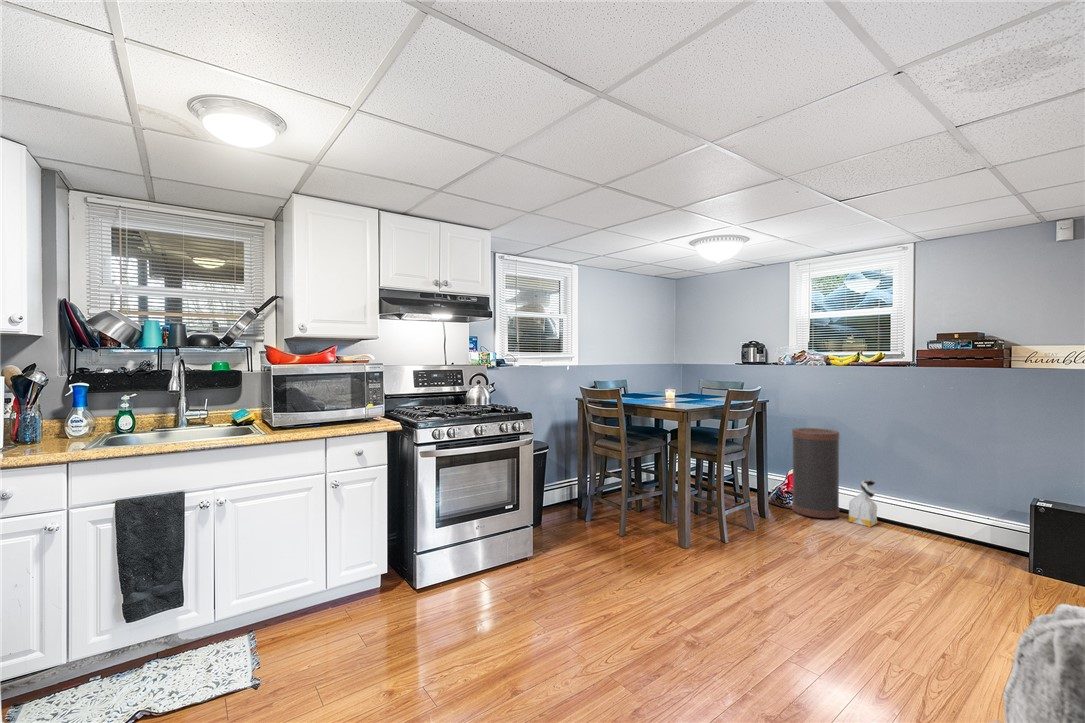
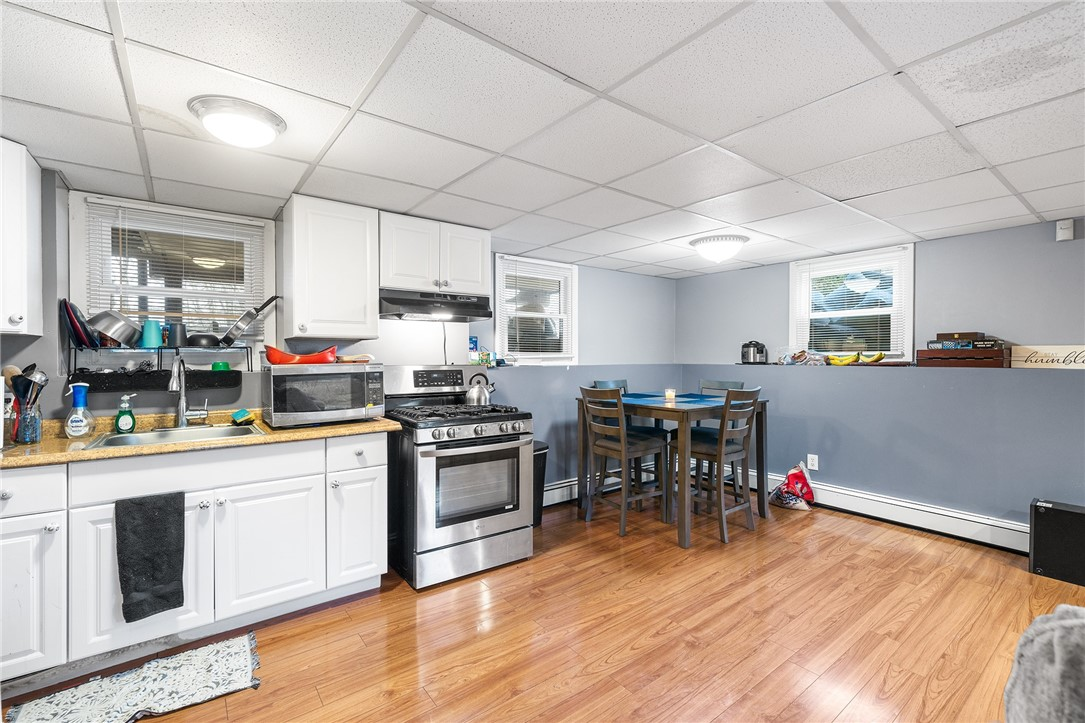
- trash can (815, 472)
- bag (864, 500)
